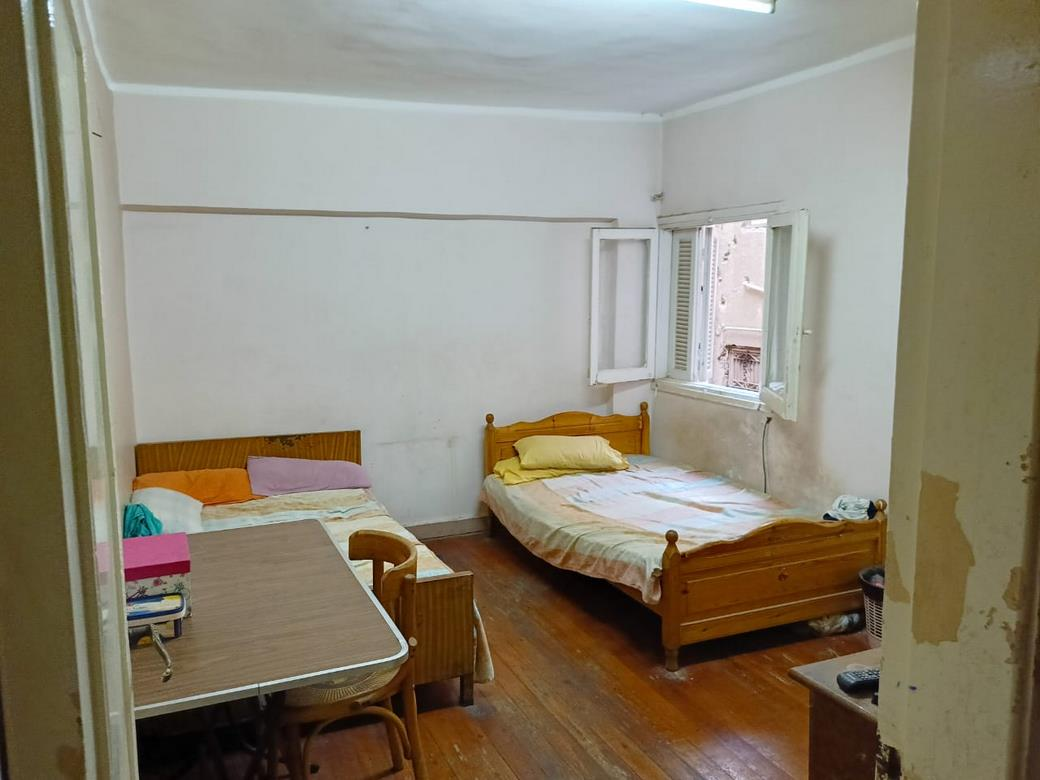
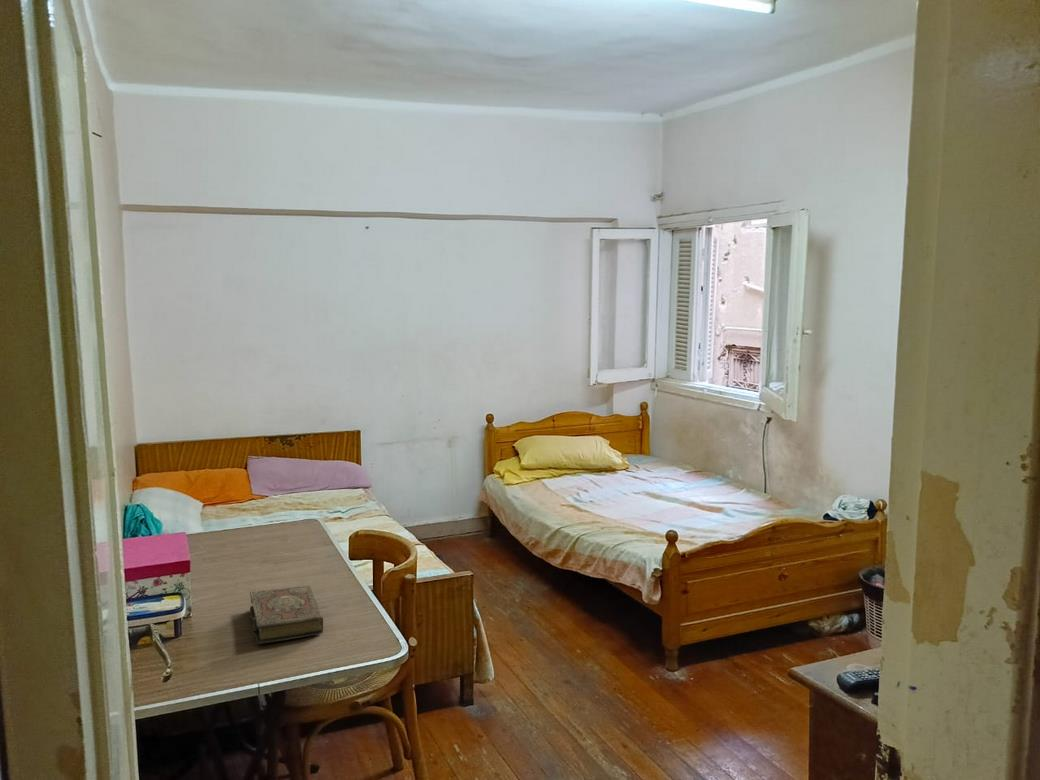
+ book (285, 612)
